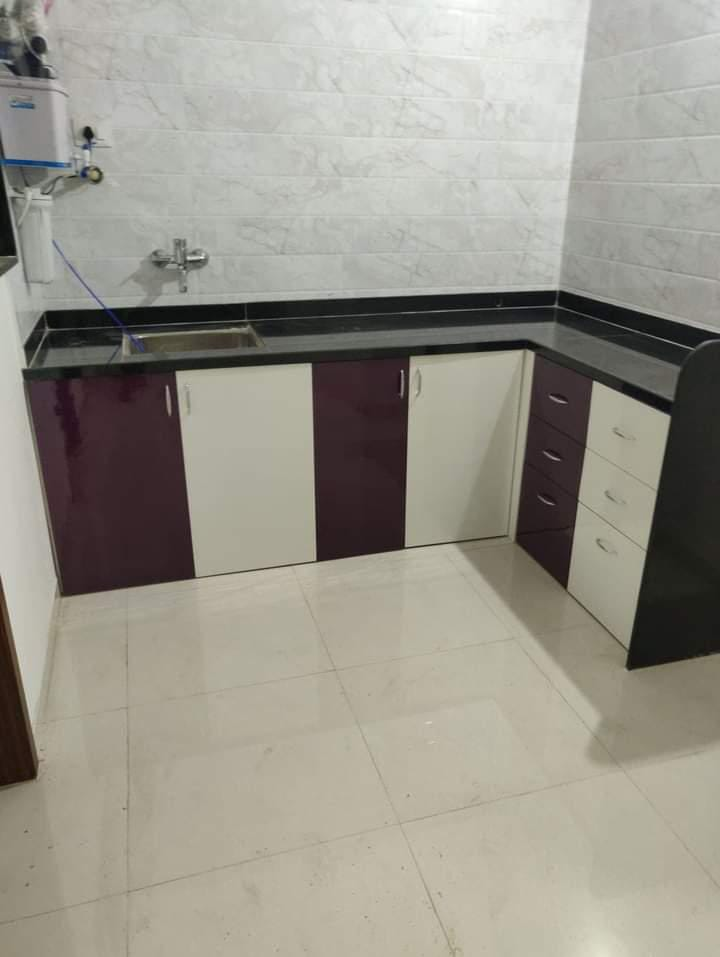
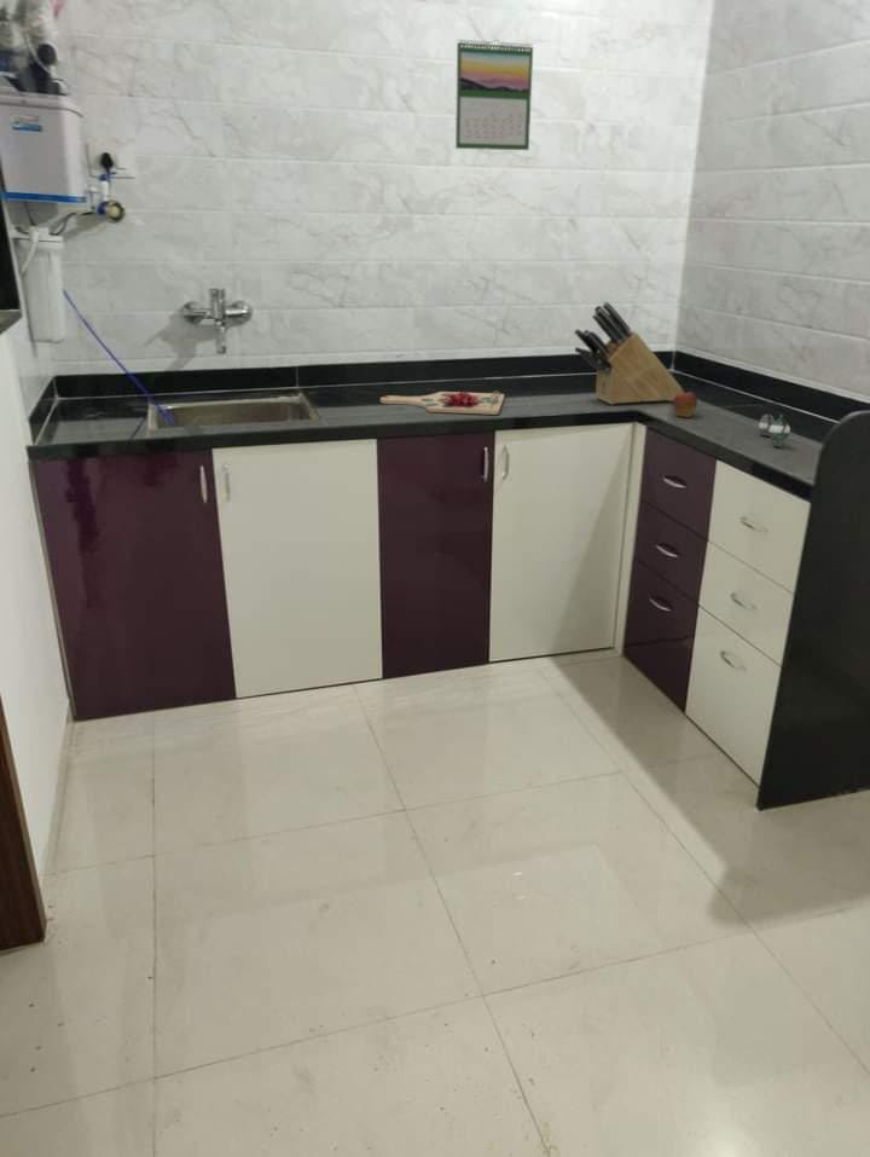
+ teapot (773, 426)
+ cutting board (440, 395)
+ calendar (493, 96)
+ knife block (630, 351)
+ fruit (684, 401)
